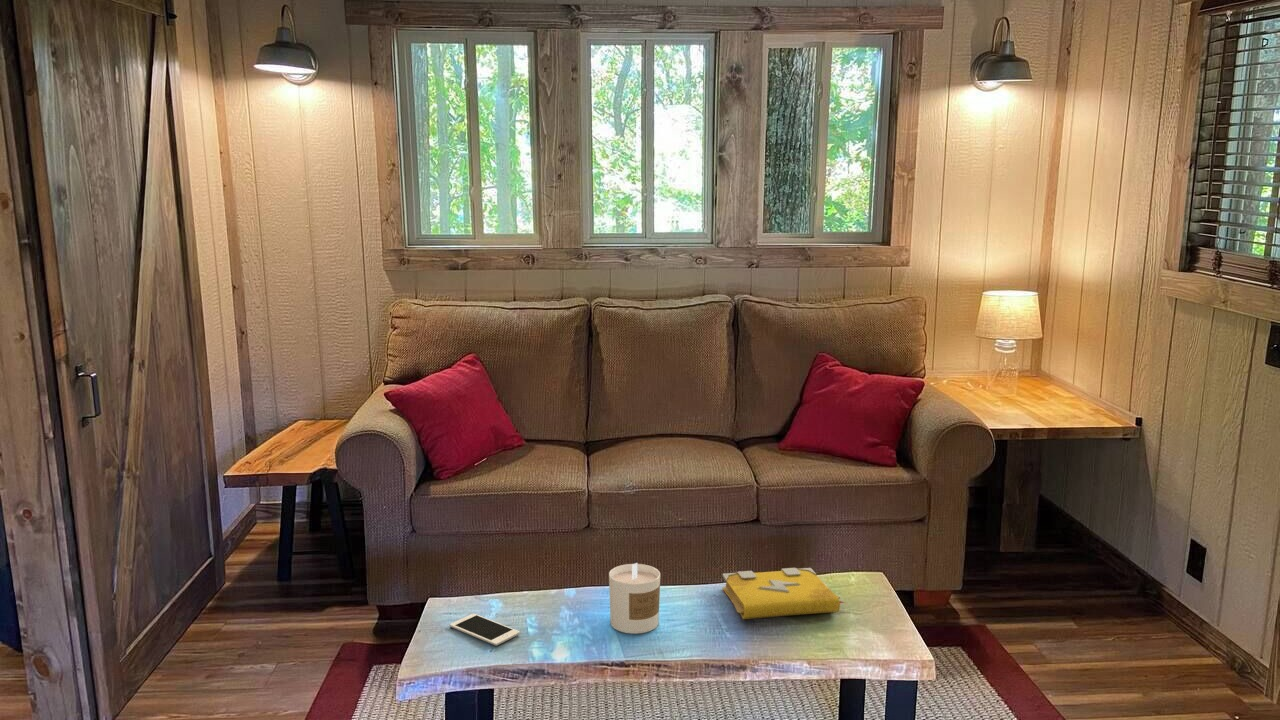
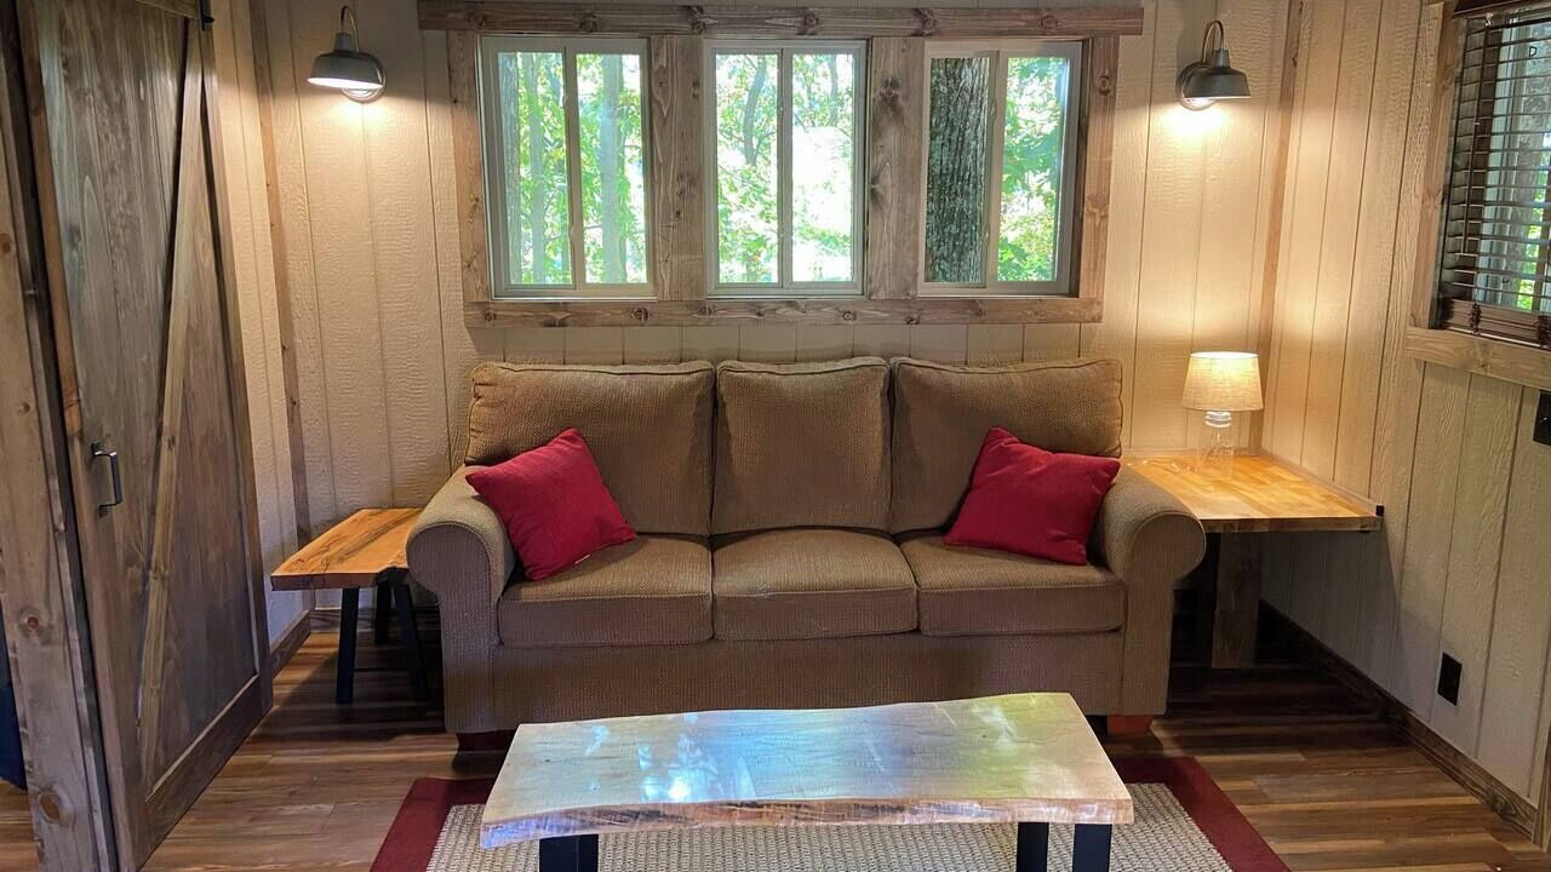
- cell phone (484, 629)
- spell book (782, 592)
- candle (634, 593)
